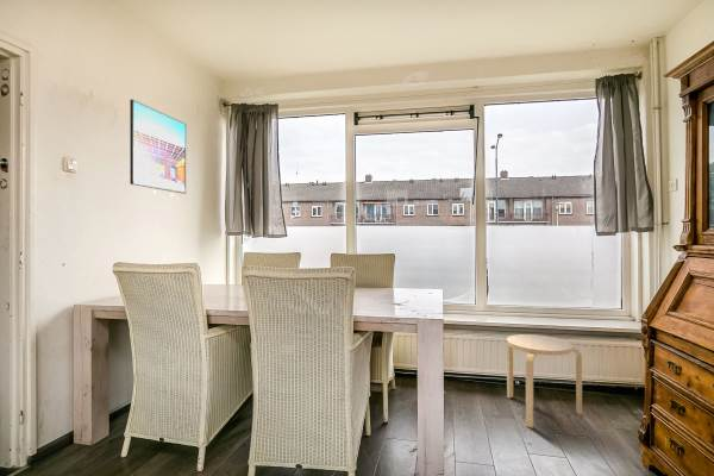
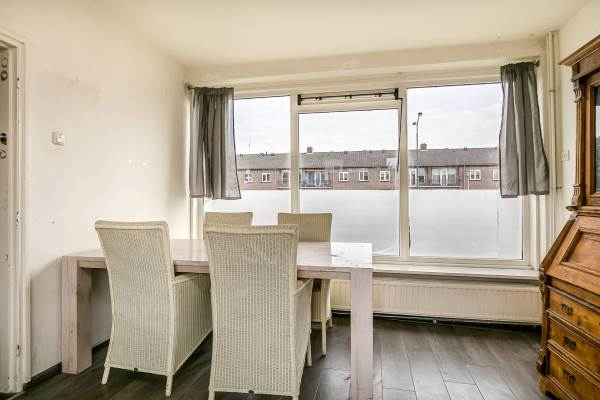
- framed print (161, 151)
- stool (532, 375)
